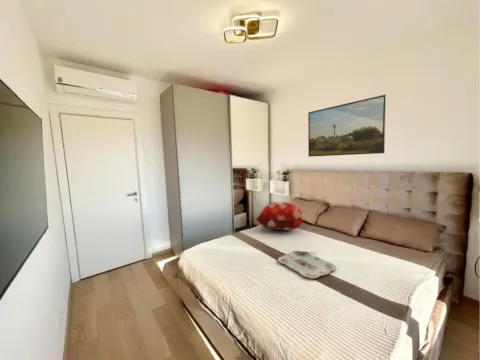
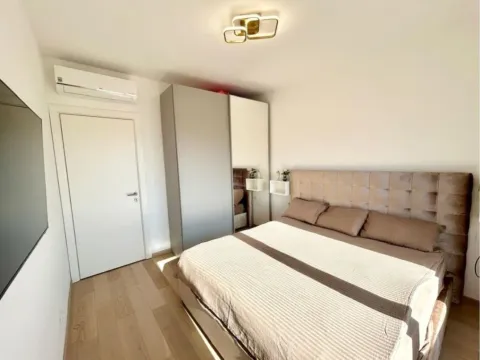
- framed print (341, 130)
- serving tray (305, 263)
- decorative pillow (281, 214)
